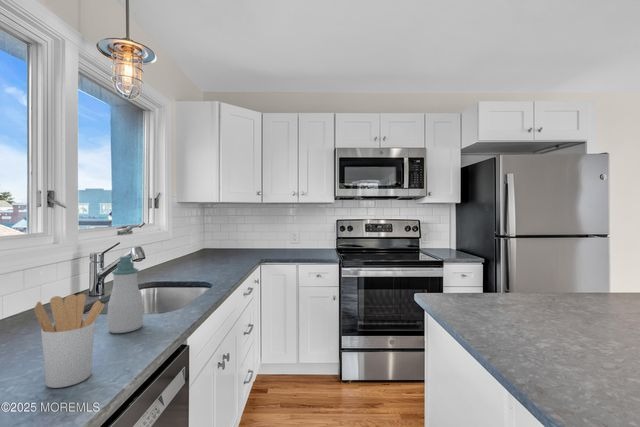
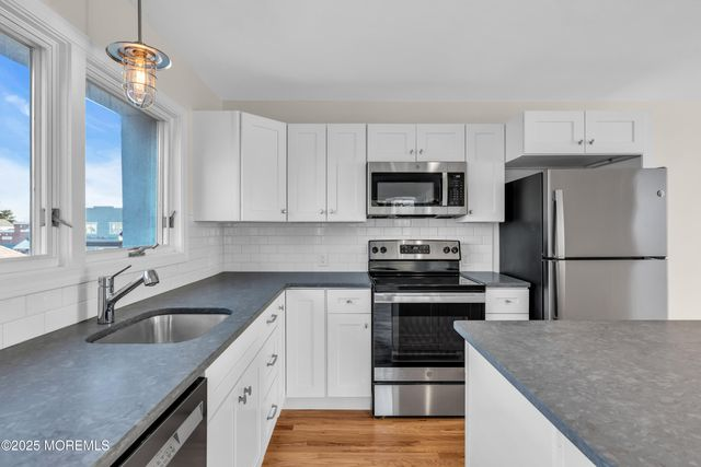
- soap bottle (125, 292)
- utensil holder (68, 335)
